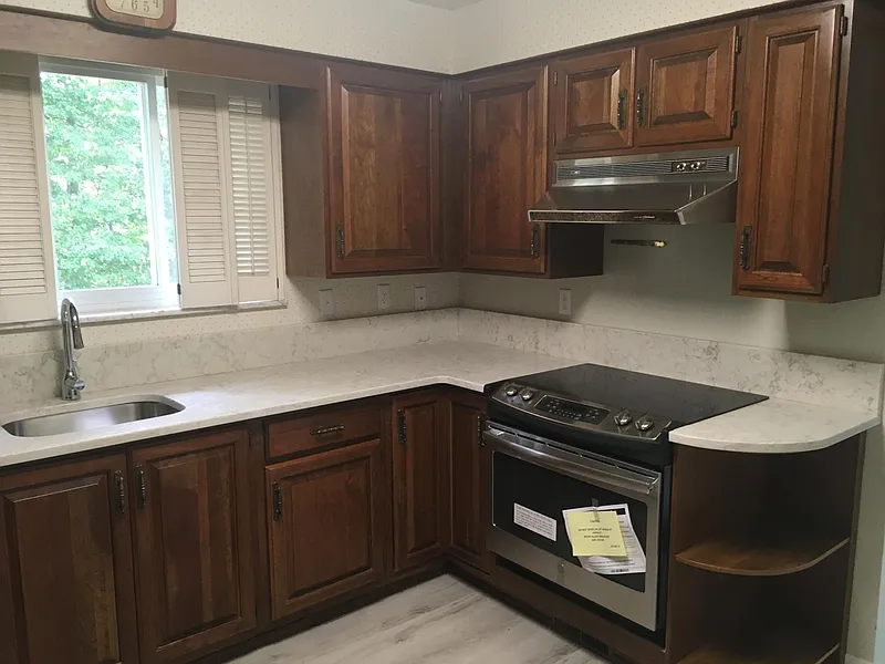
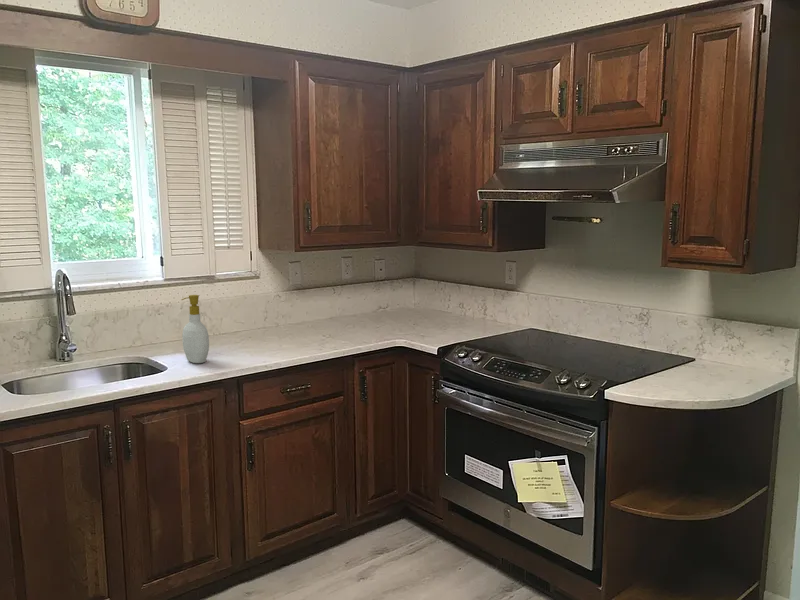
+ soap bottle (194, 328)
